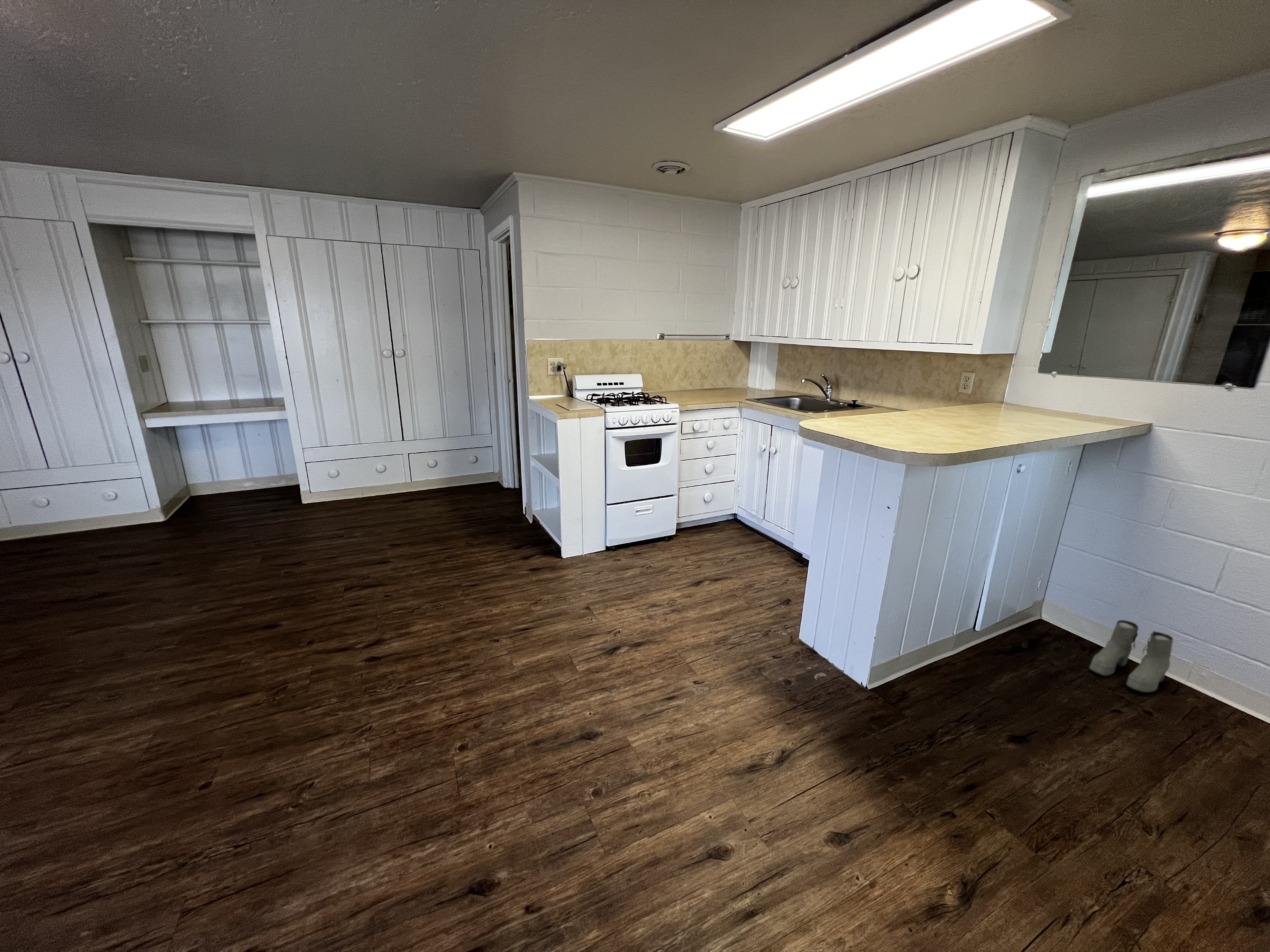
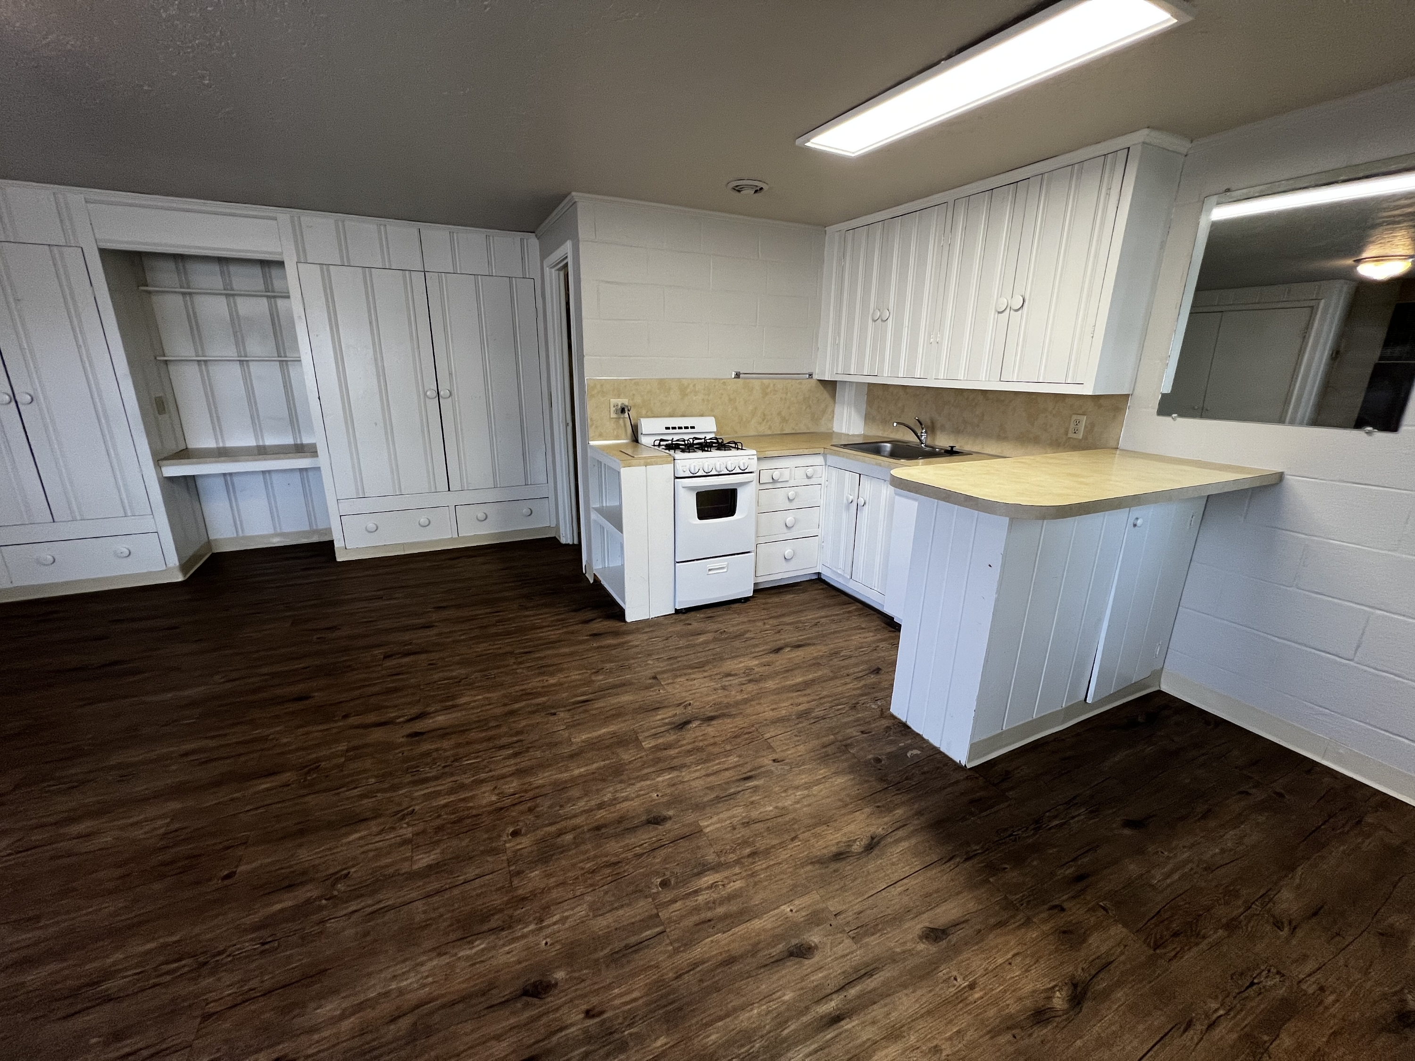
- boots (1130, 652)
